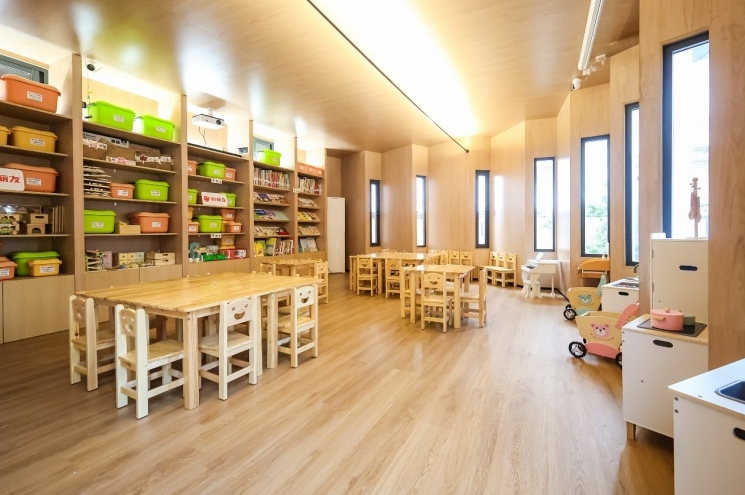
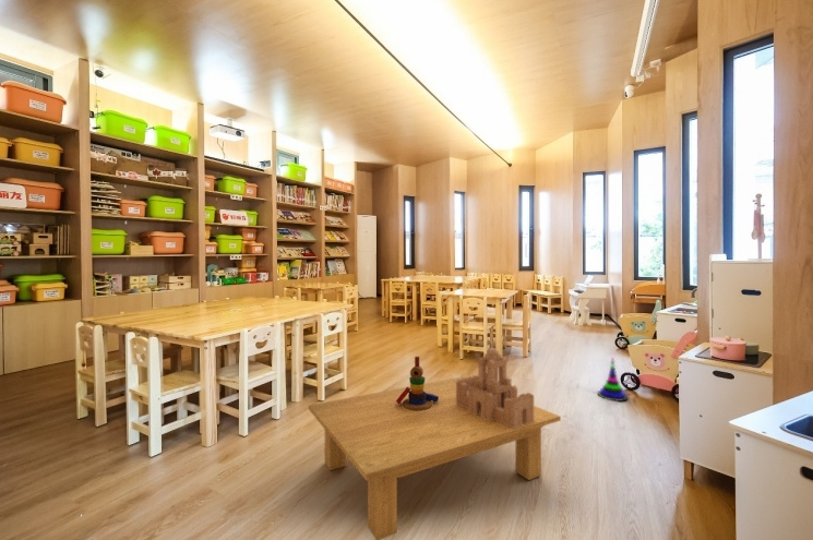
+ coffee table (429, 440)
+ stacking toy (612, 376)
+ stacking toy (416, 380)
+ wooden block set (492, 379)
